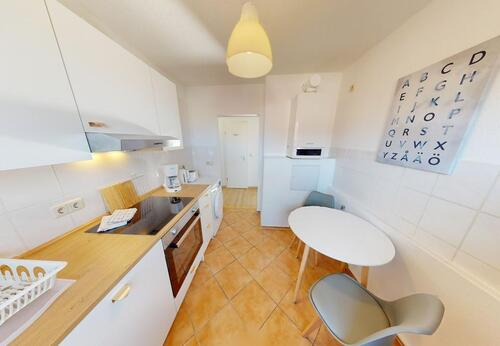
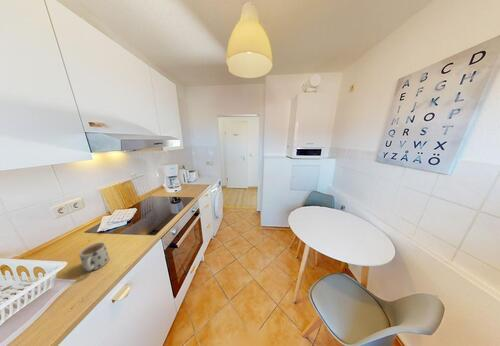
+ mug (93, 258)
